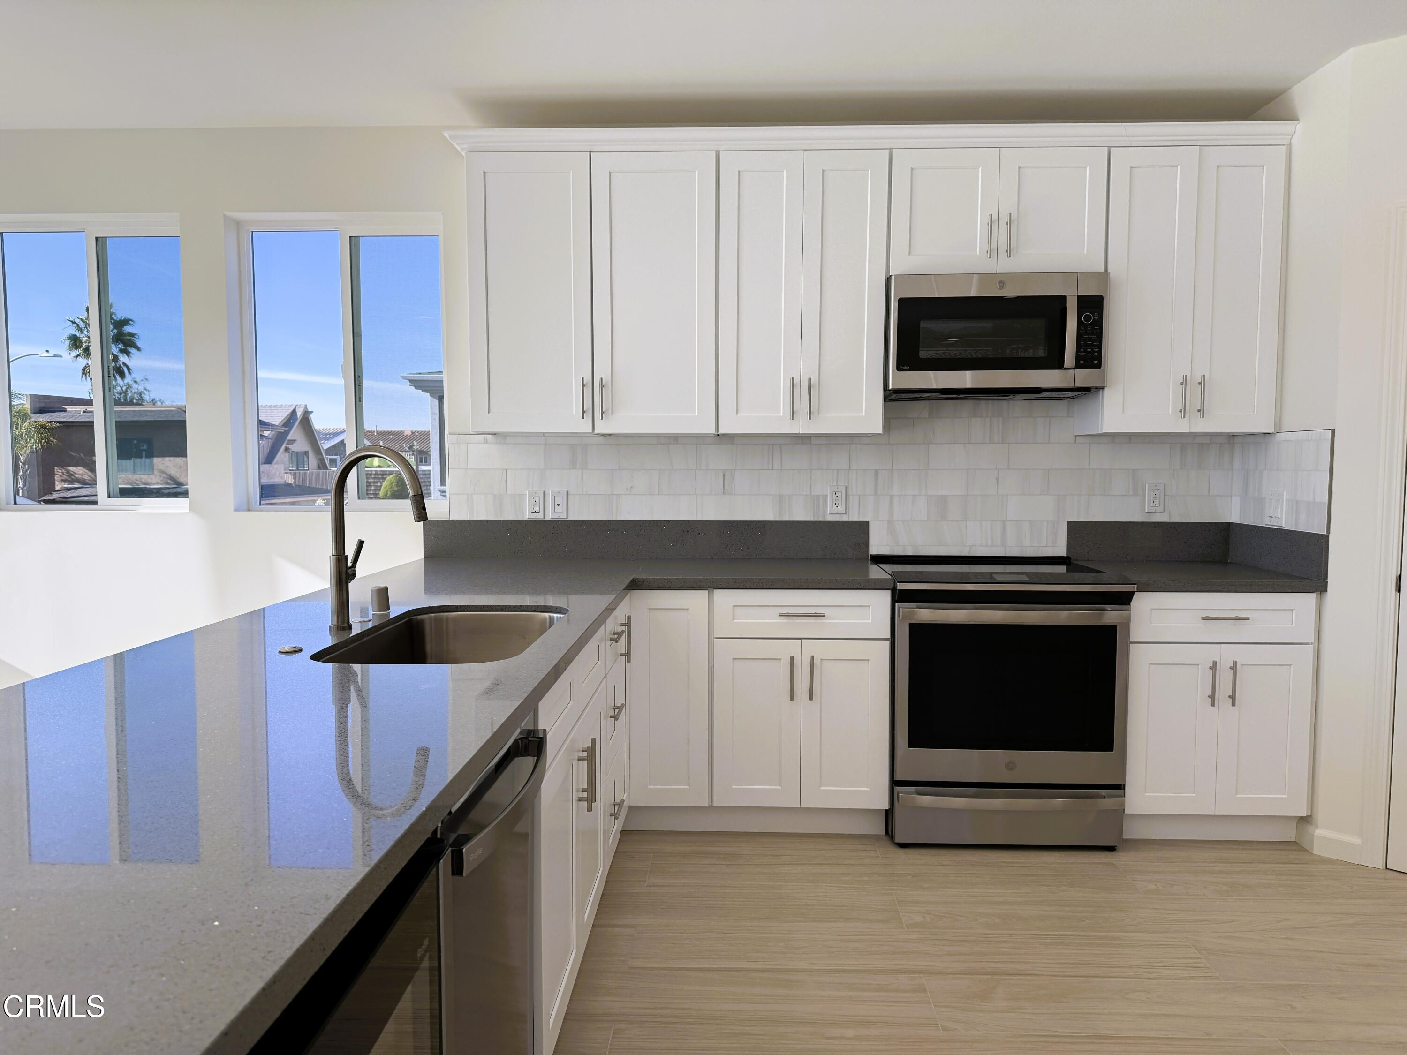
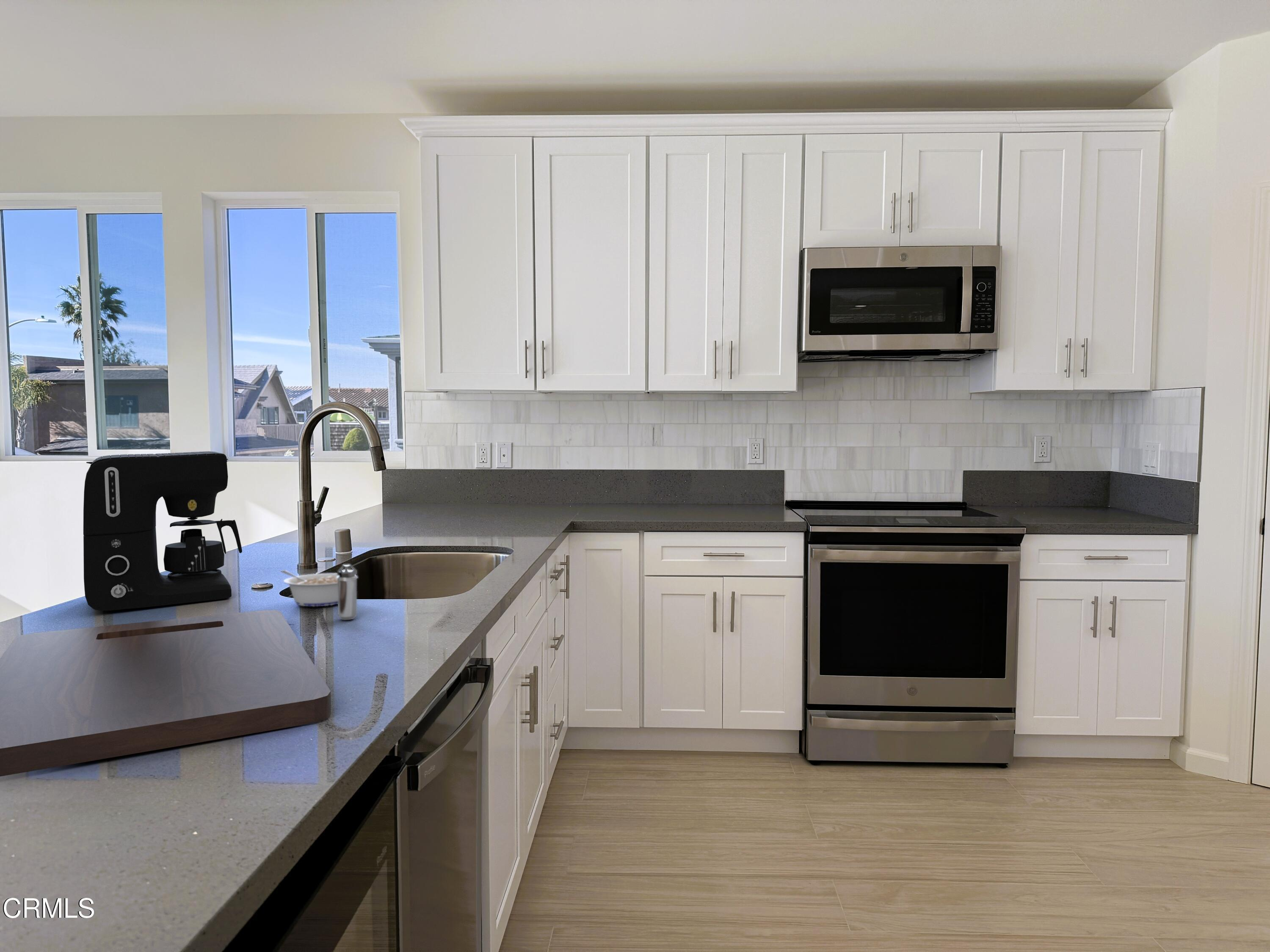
+ cutting board (156, 671)
+ legume (318, 588)
+ shaker (347, 592)
+ coffee maker (170, 525)
